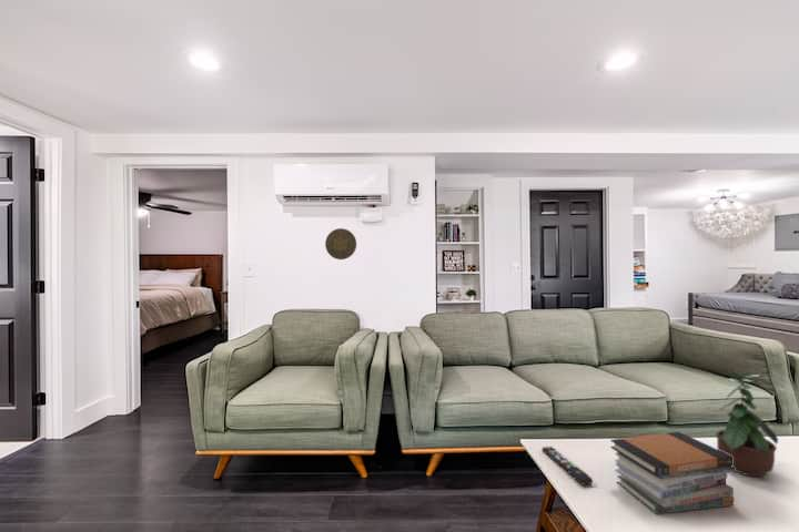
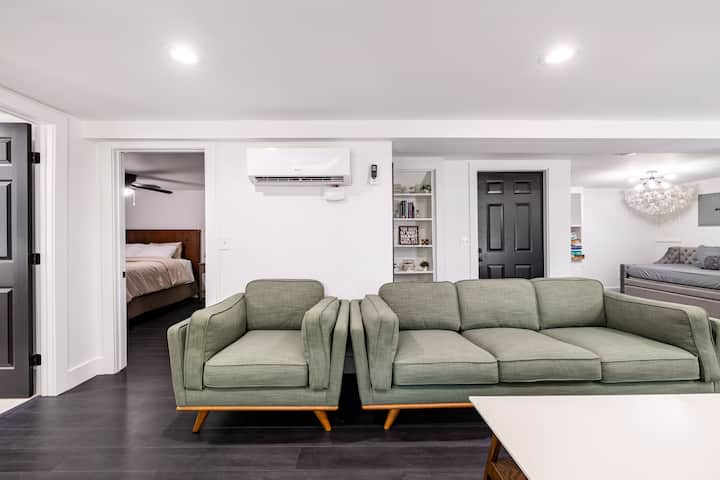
- remote control (565, 463)
- potted plant (740, 417)
- book stack (669, 470)
- decorative plate (341, 244)
